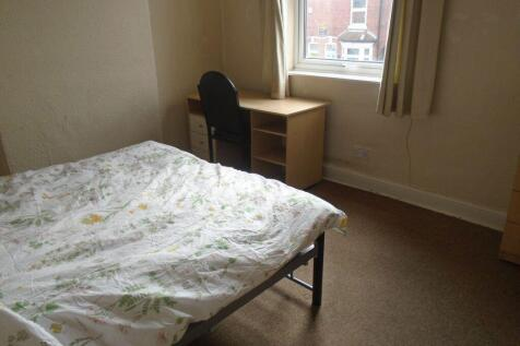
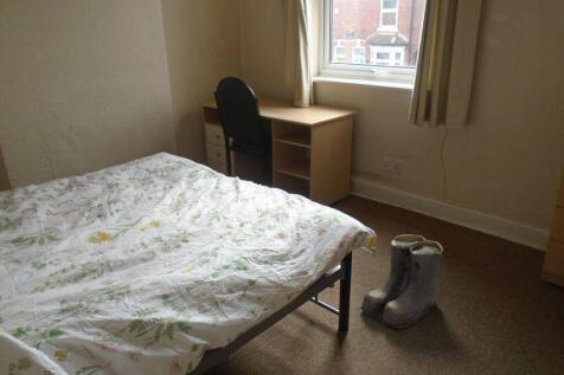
+ boots (402, 277)
